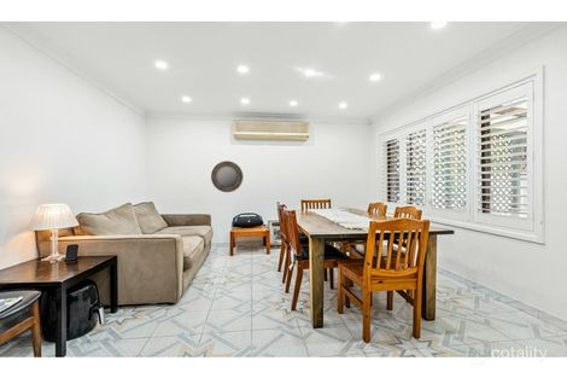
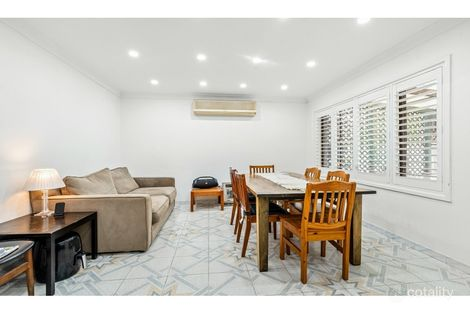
- home mirror (227, 176)
